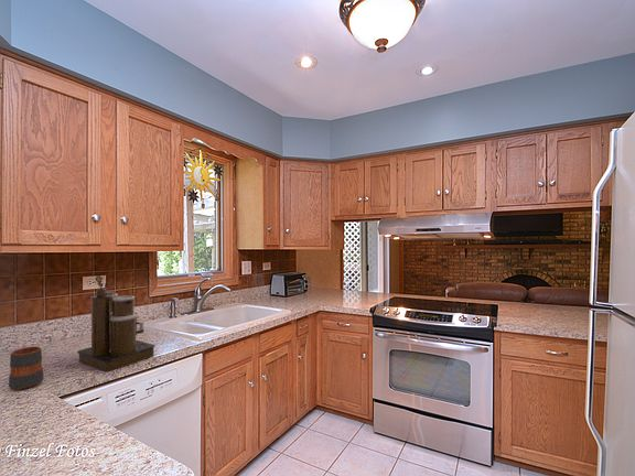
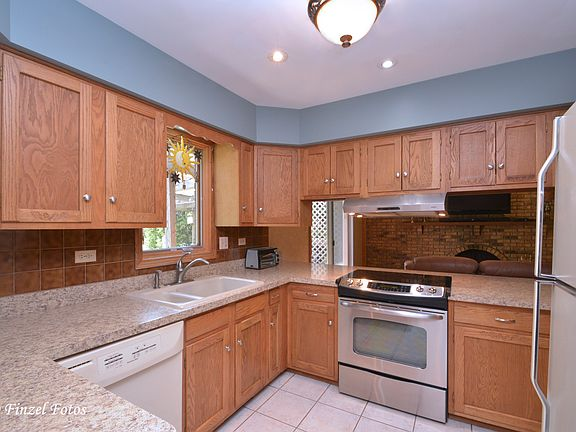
- coffee maker (117, 315)
- mug (28, 366)
